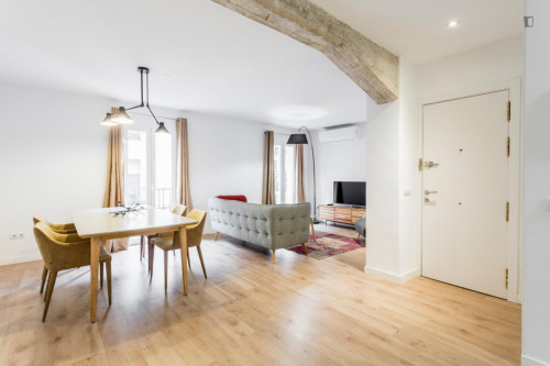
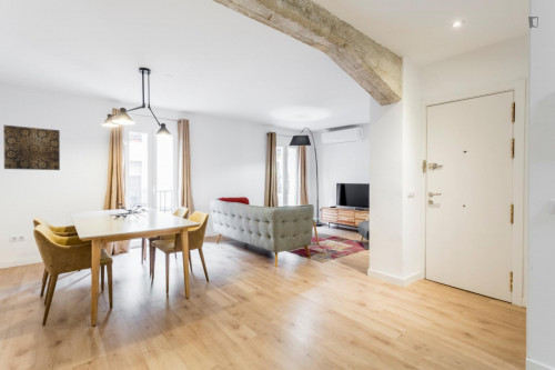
+ wall art (32, 148)
